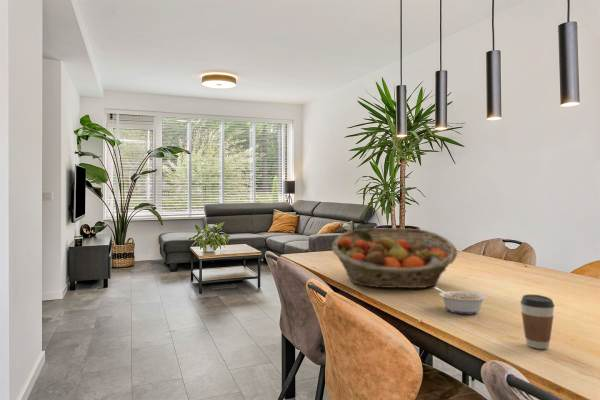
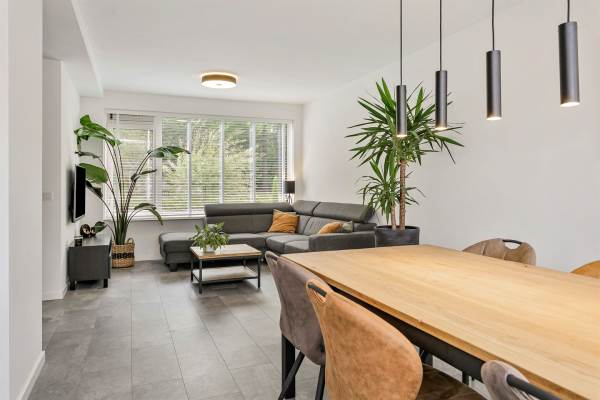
- coffee cup (537, 321)
- fruit basket (392, 255)
- legume (460, 301)
